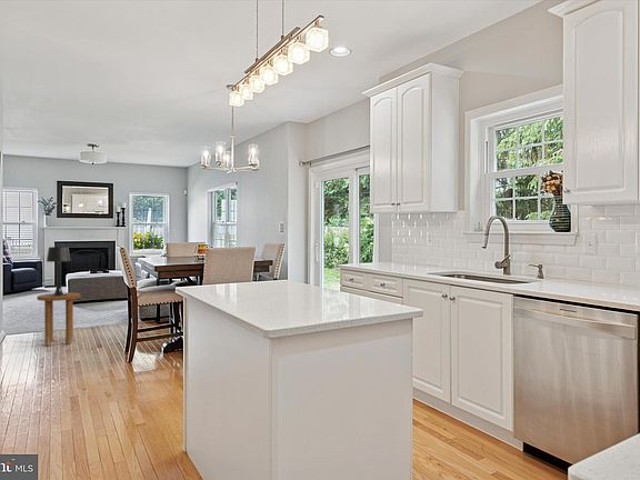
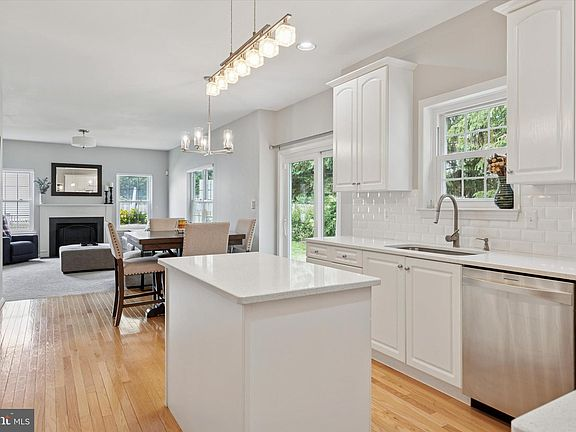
- table lamp (58, 270)
- side table (52, 318)
